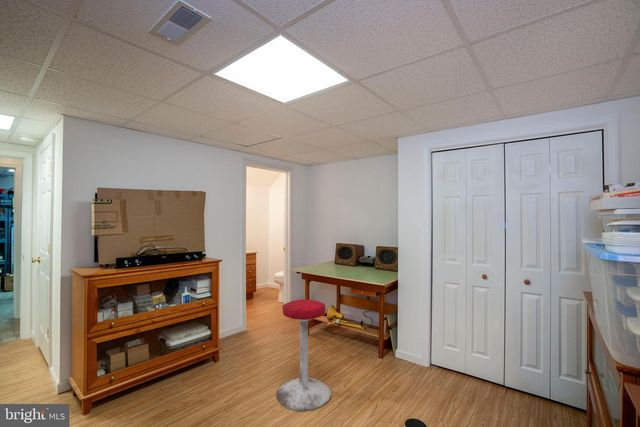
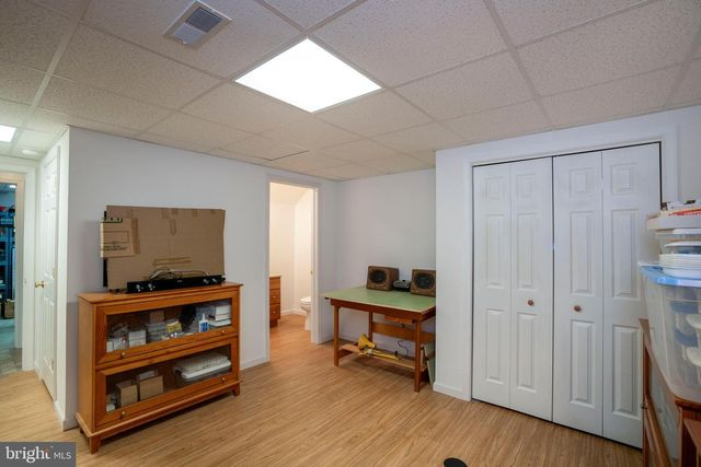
- stool (303, 348)
